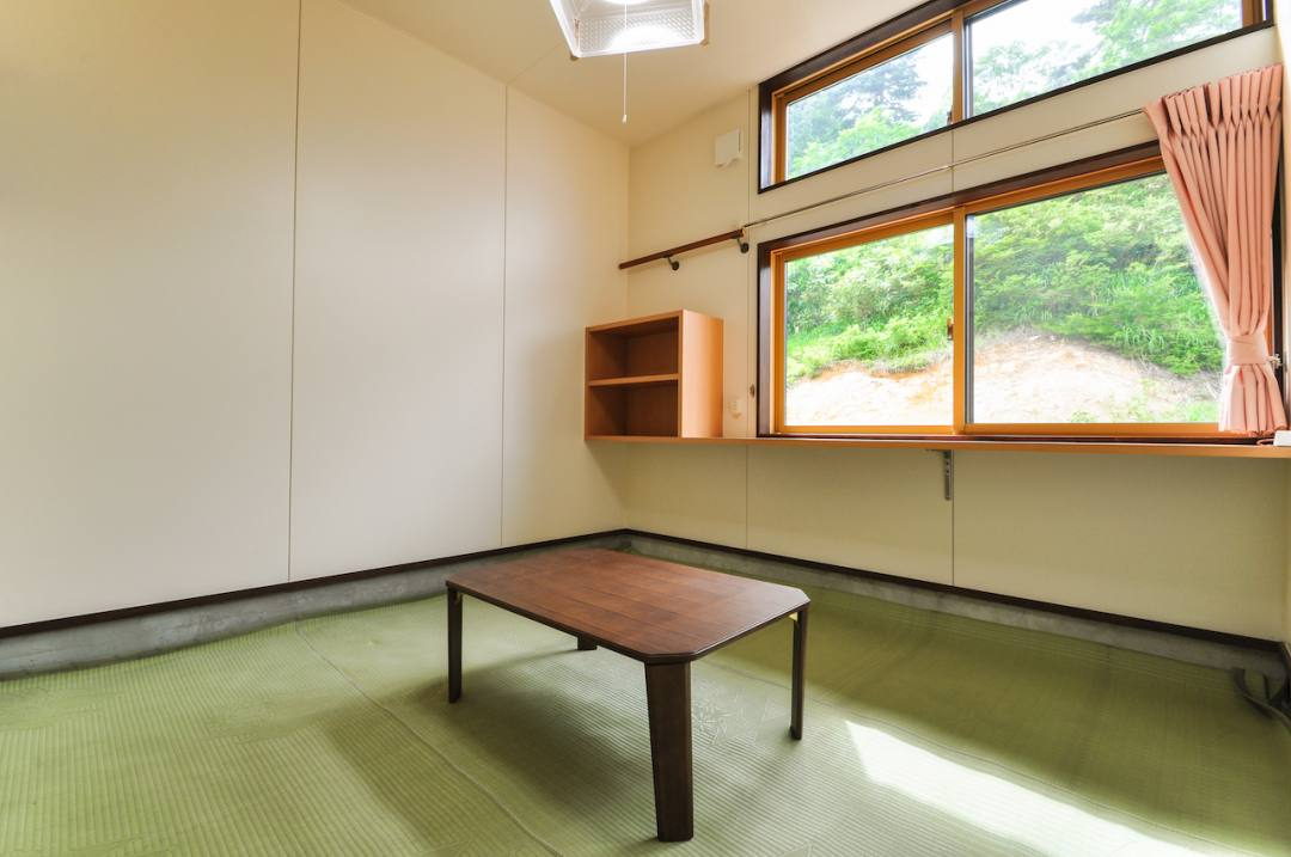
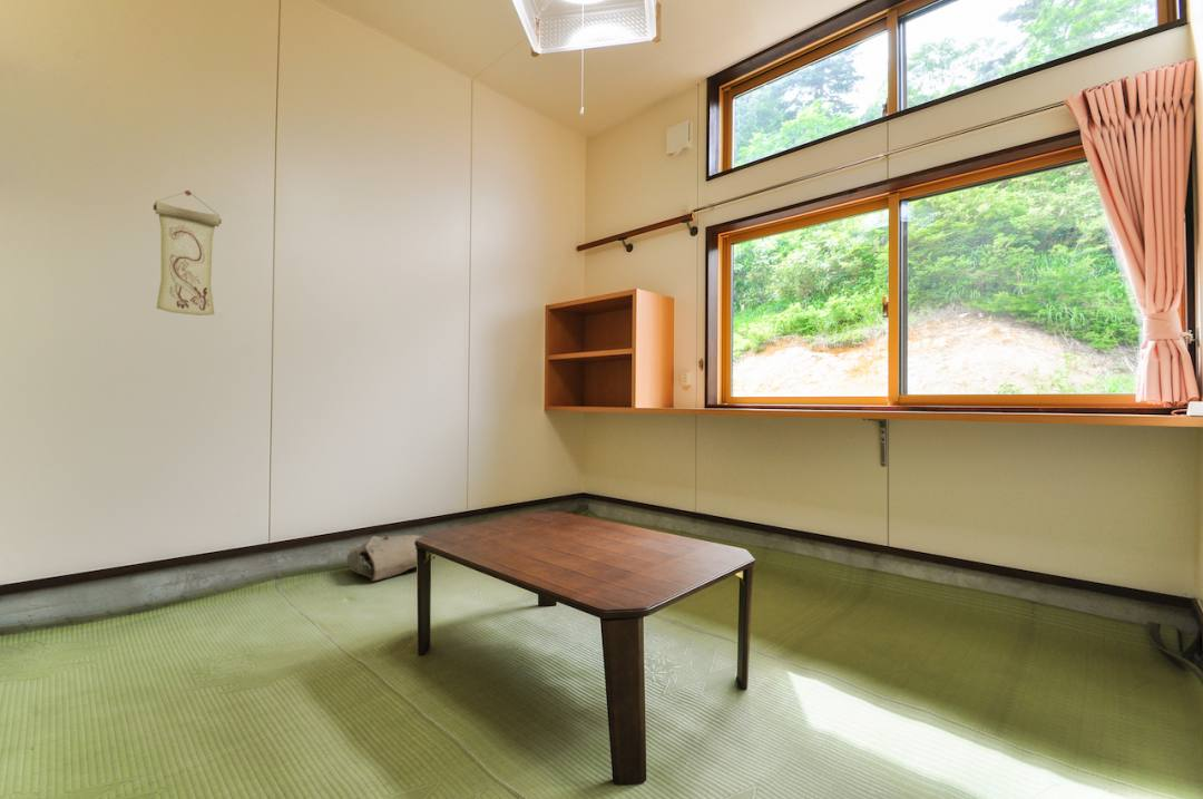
+ bag (389, 550)
+ wall scroll (187, 251)
